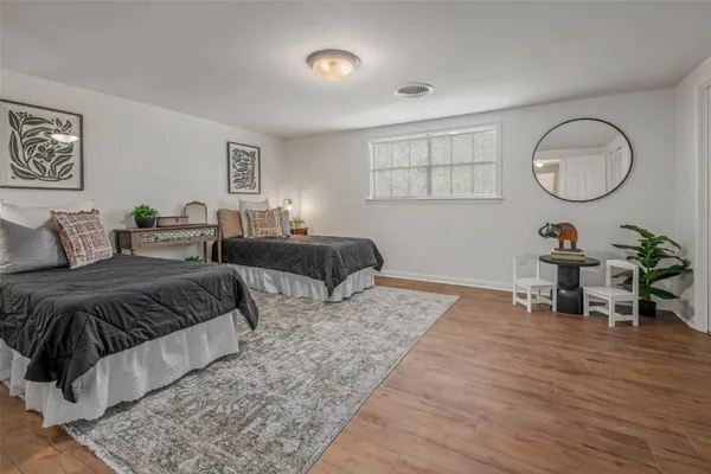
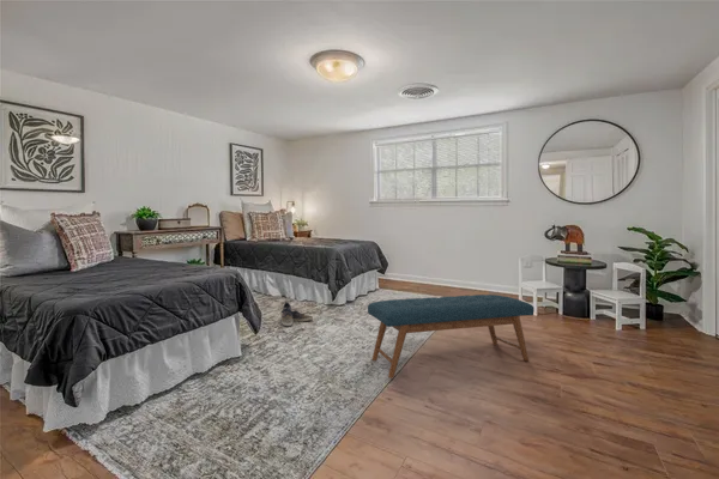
+ bench (449, 328)
+ shoe (295, 313)
